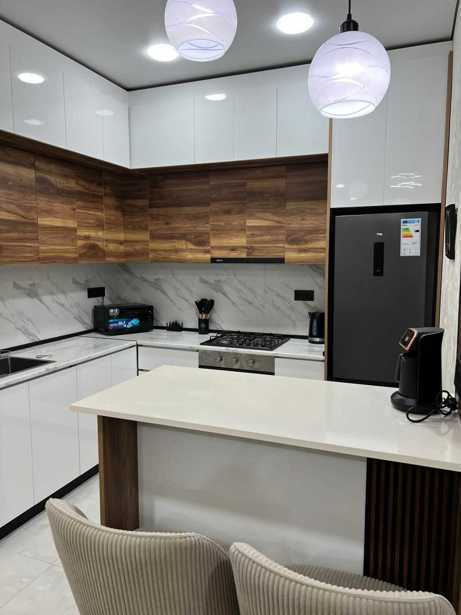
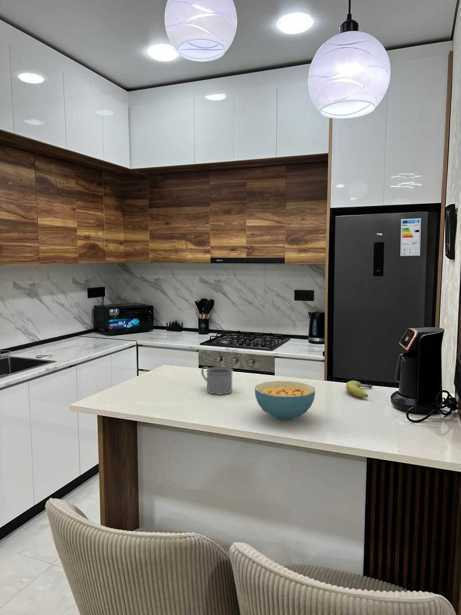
+ cereal bowl (284, 402)
+ mug (217, 379)
+ fruit (358, 387)
